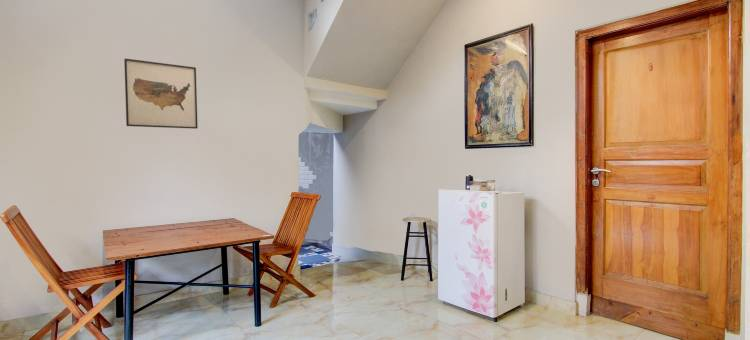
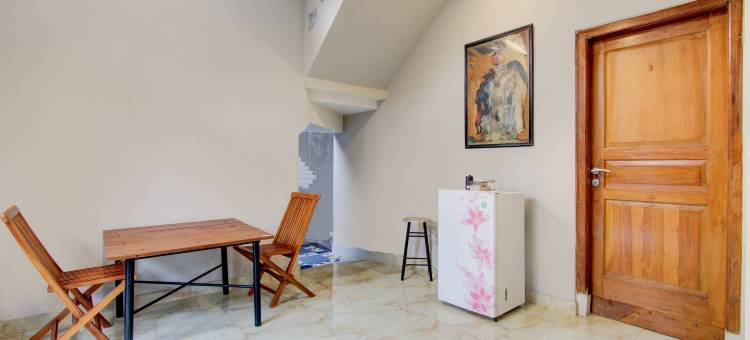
- wall art (162, 95)
